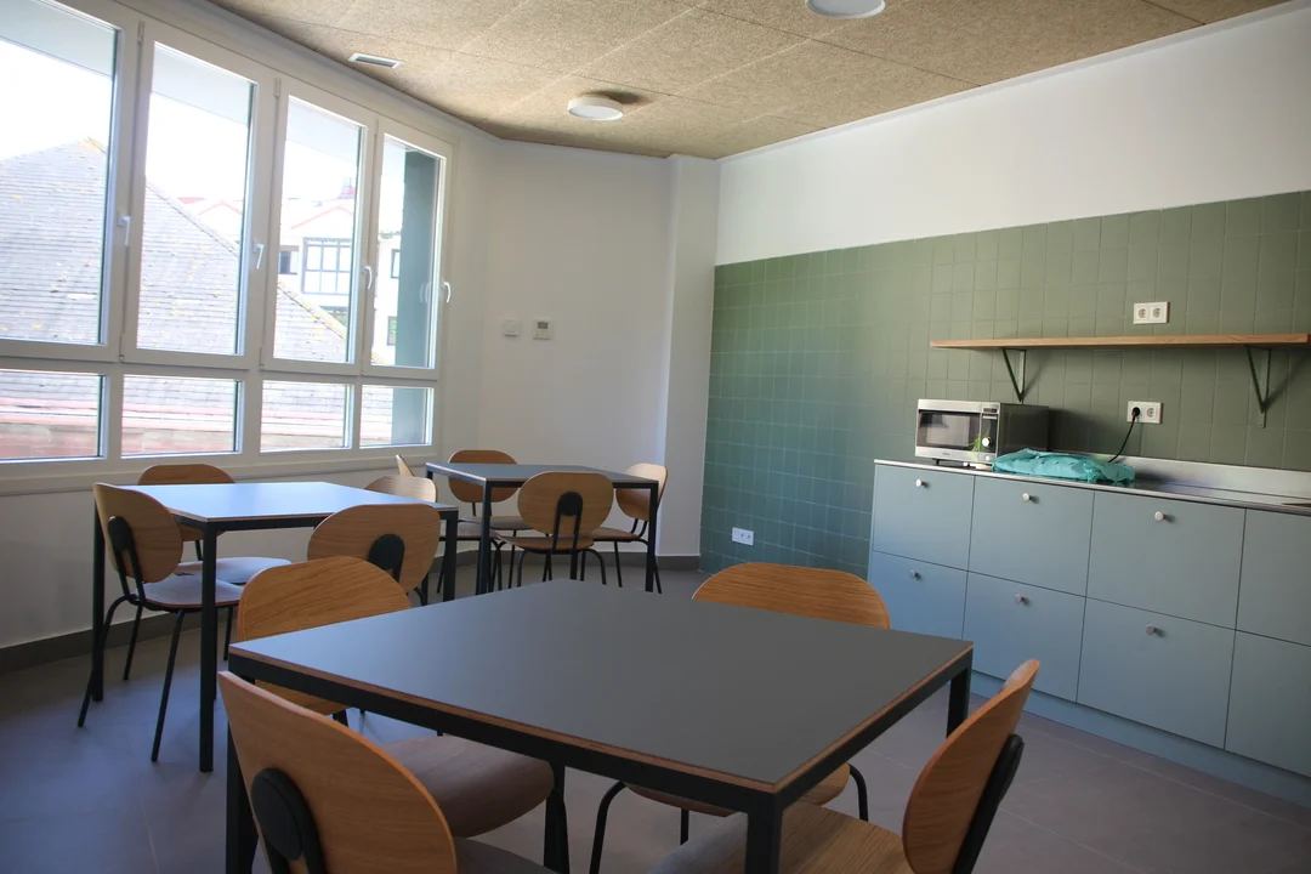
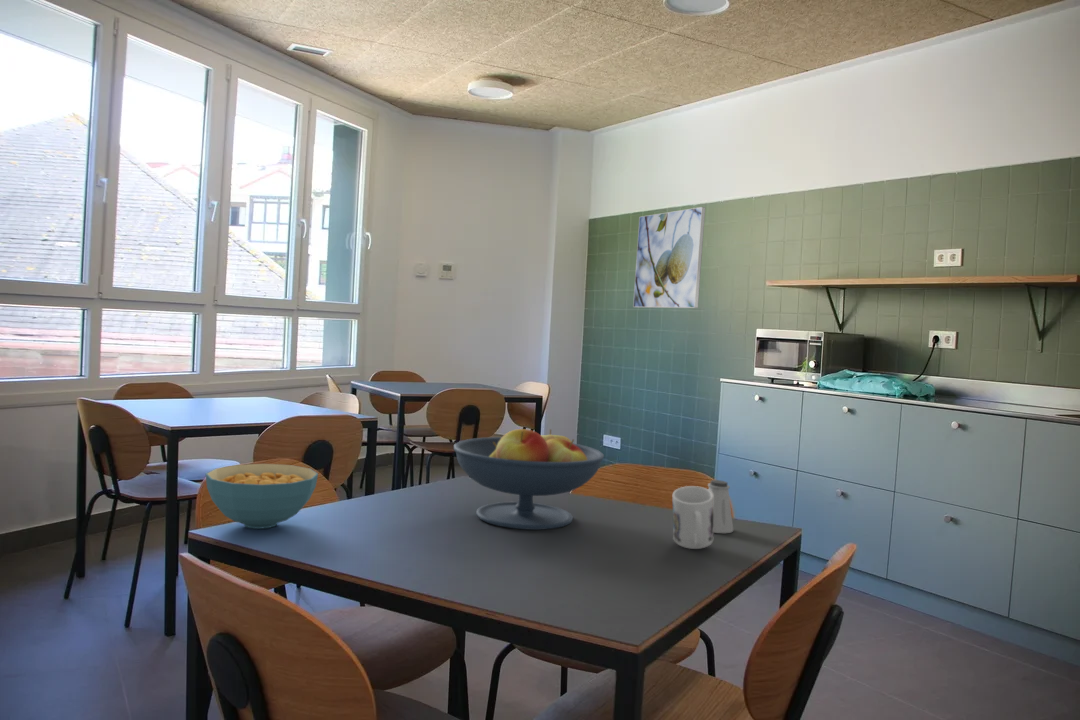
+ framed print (667, 260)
+ mug (696, 518)
+ saltshaker (717, 505)
+ fruit bowl (527, 471)
+ cereal bowl (261, 499)
